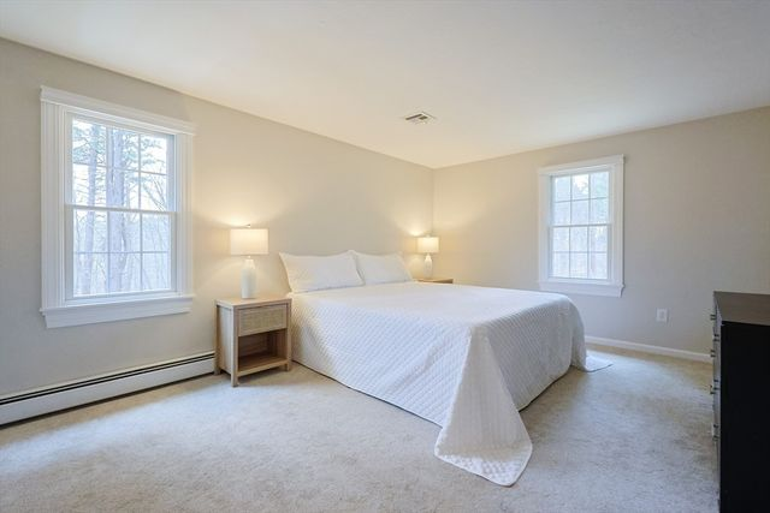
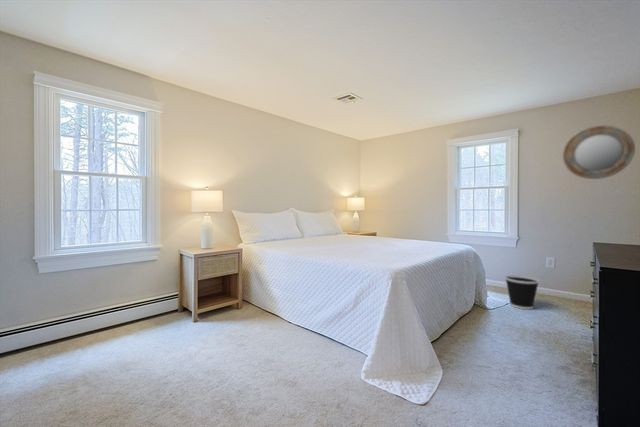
+ home mirror (596, 152)
+ wastebasket (521, 292)
